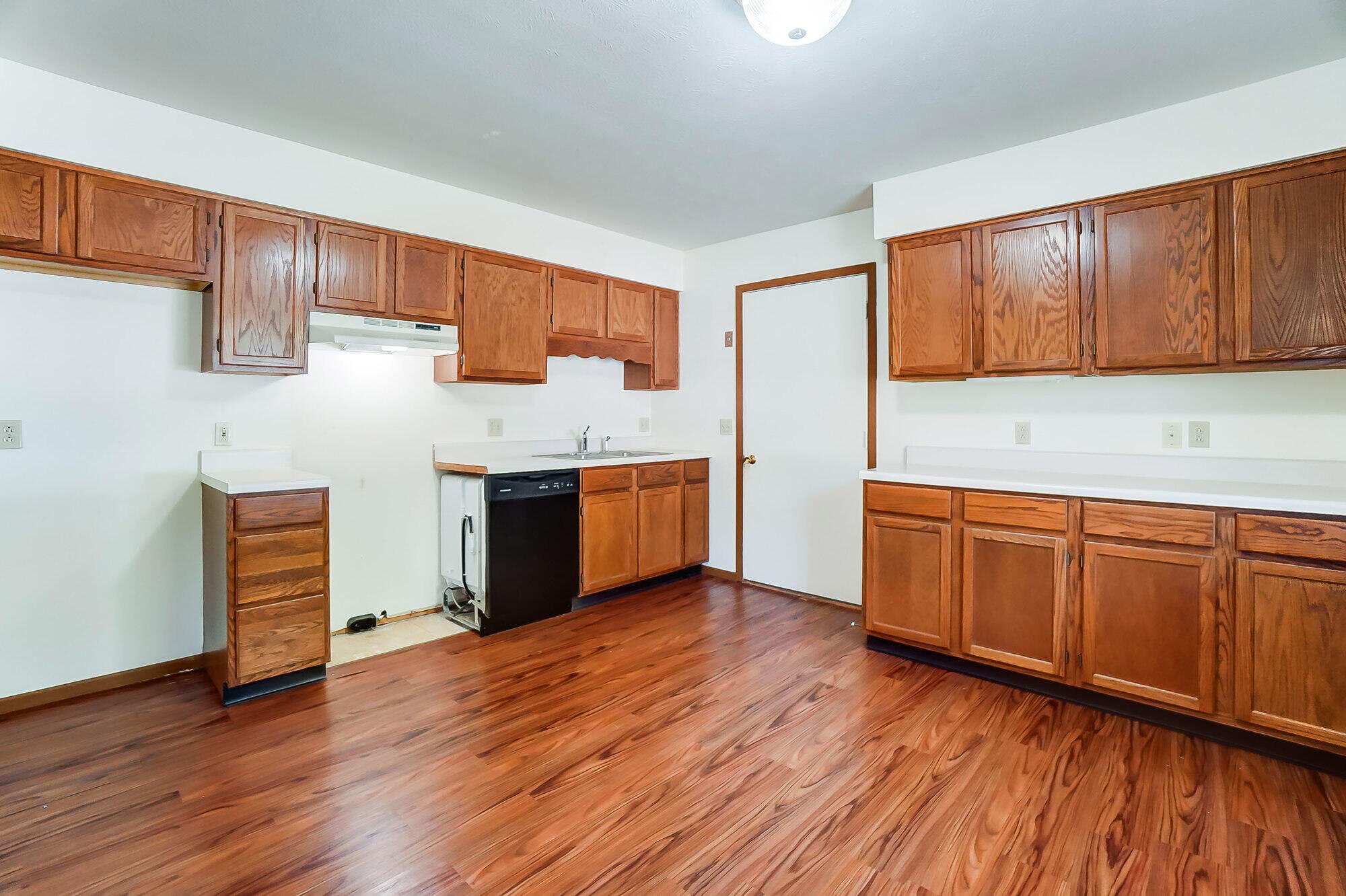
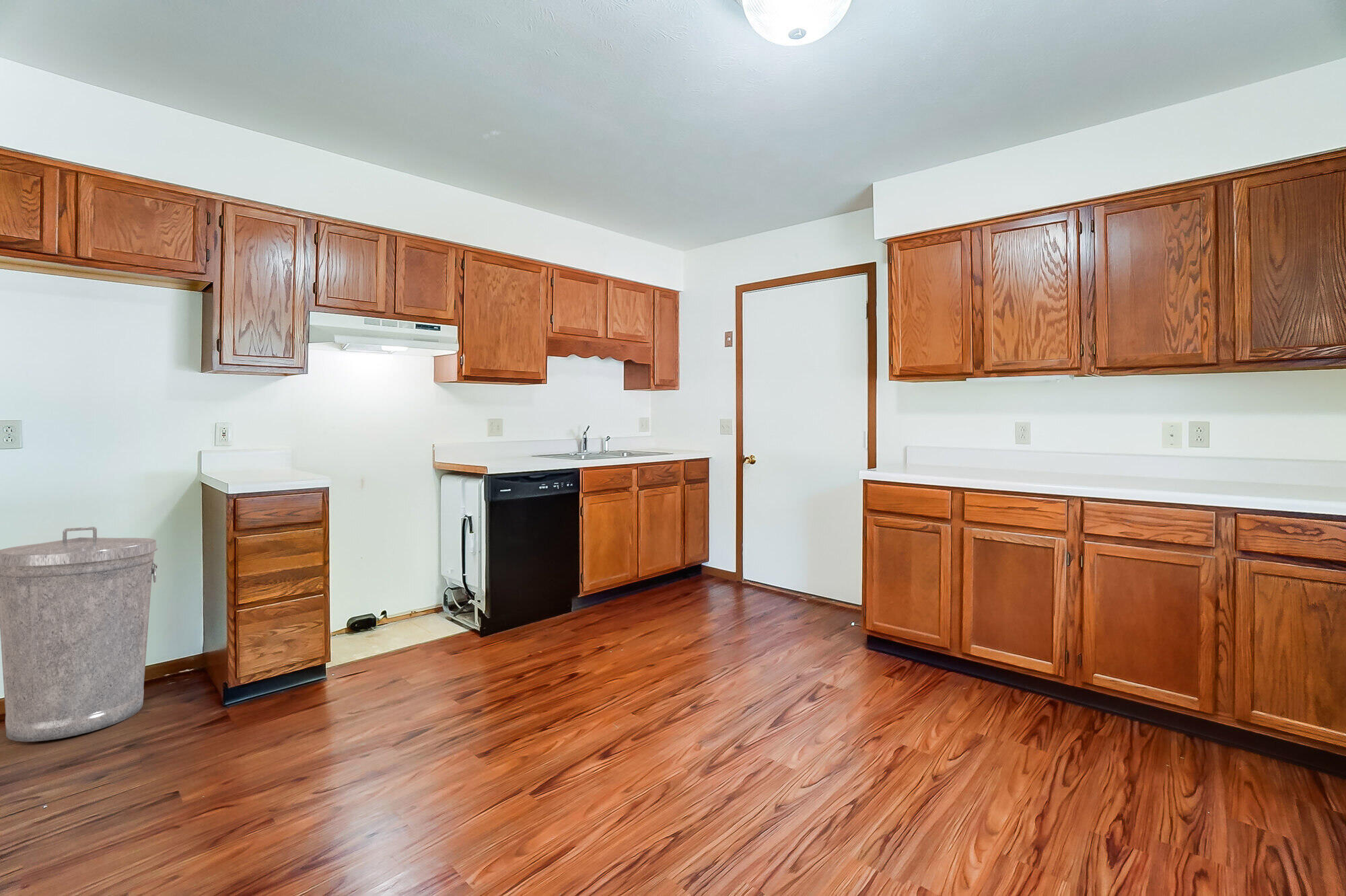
+ trash can (79, 623)
